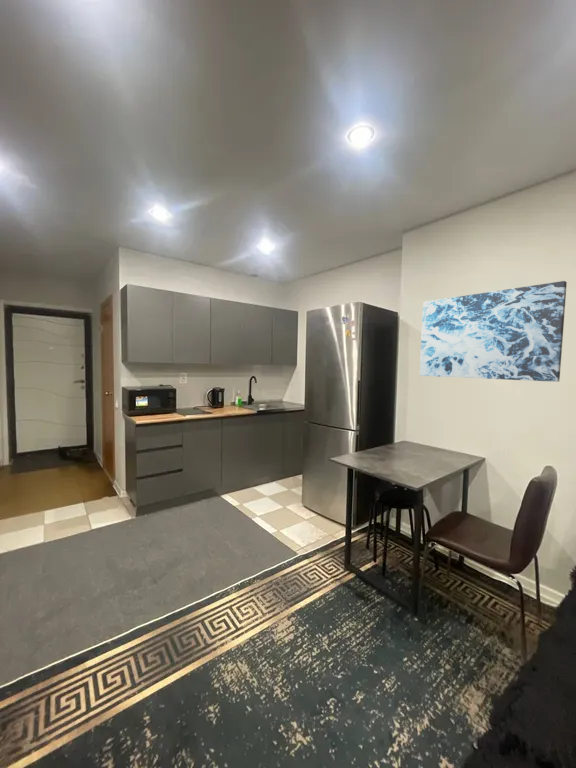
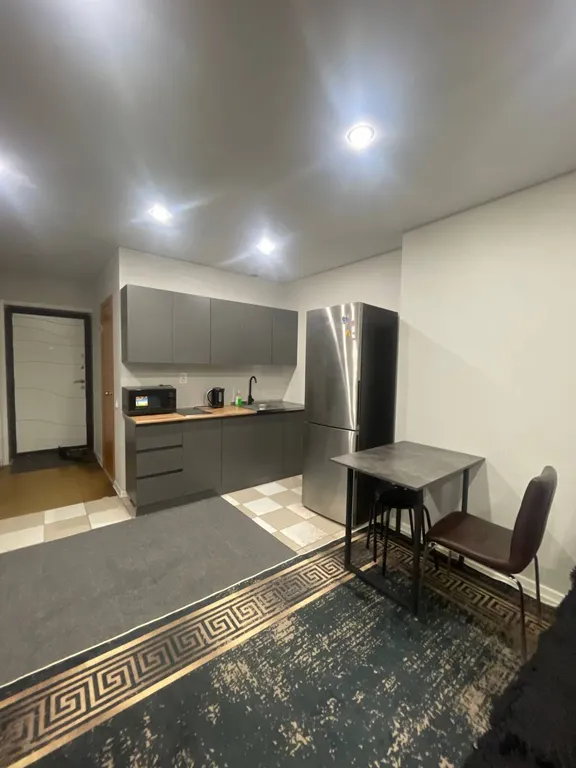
- wall art (481, 336)
